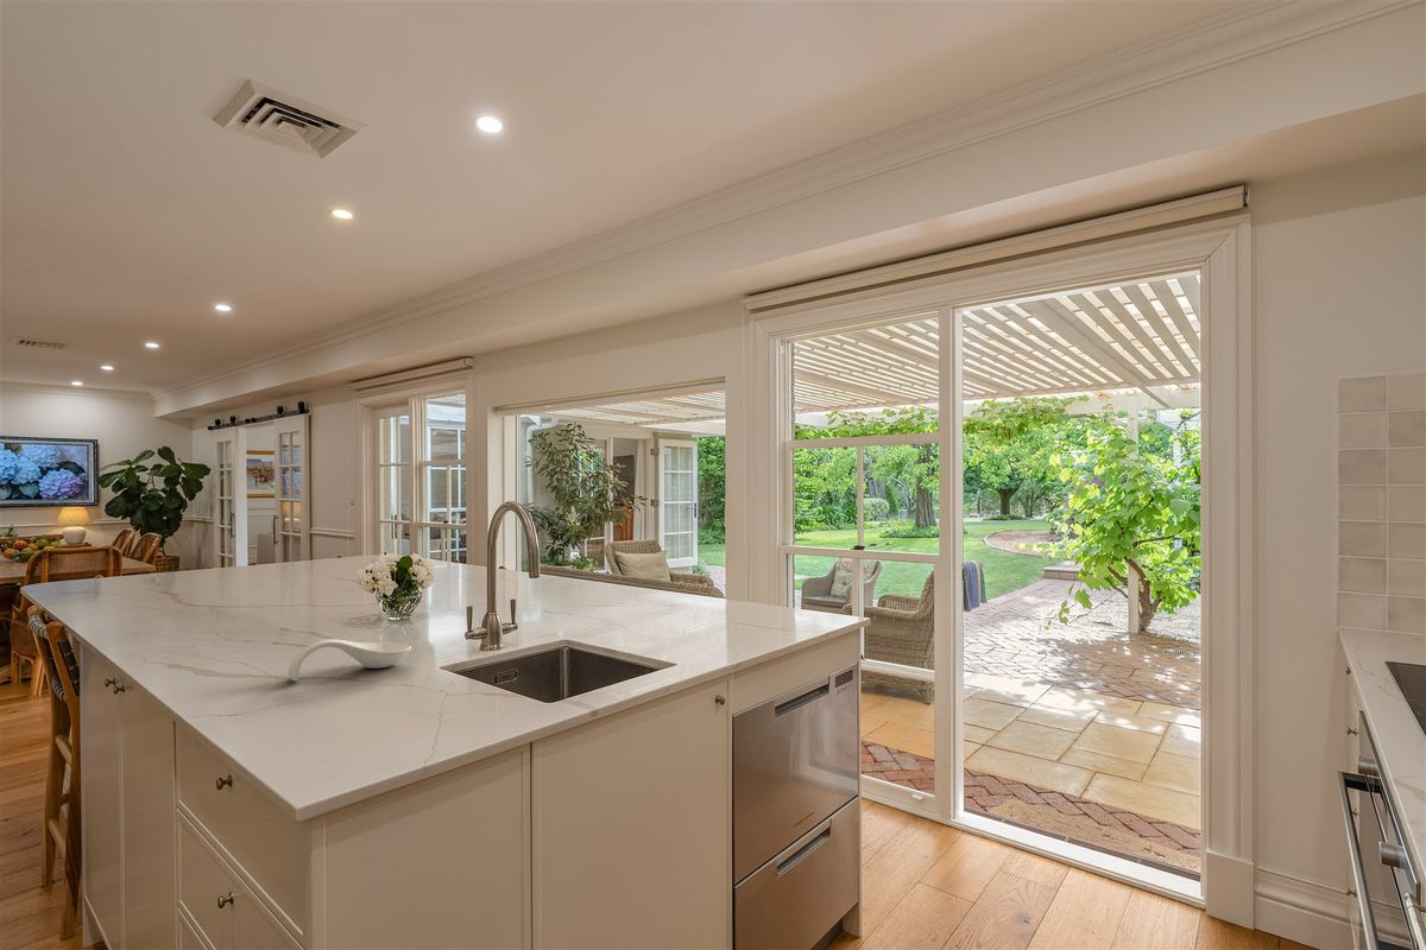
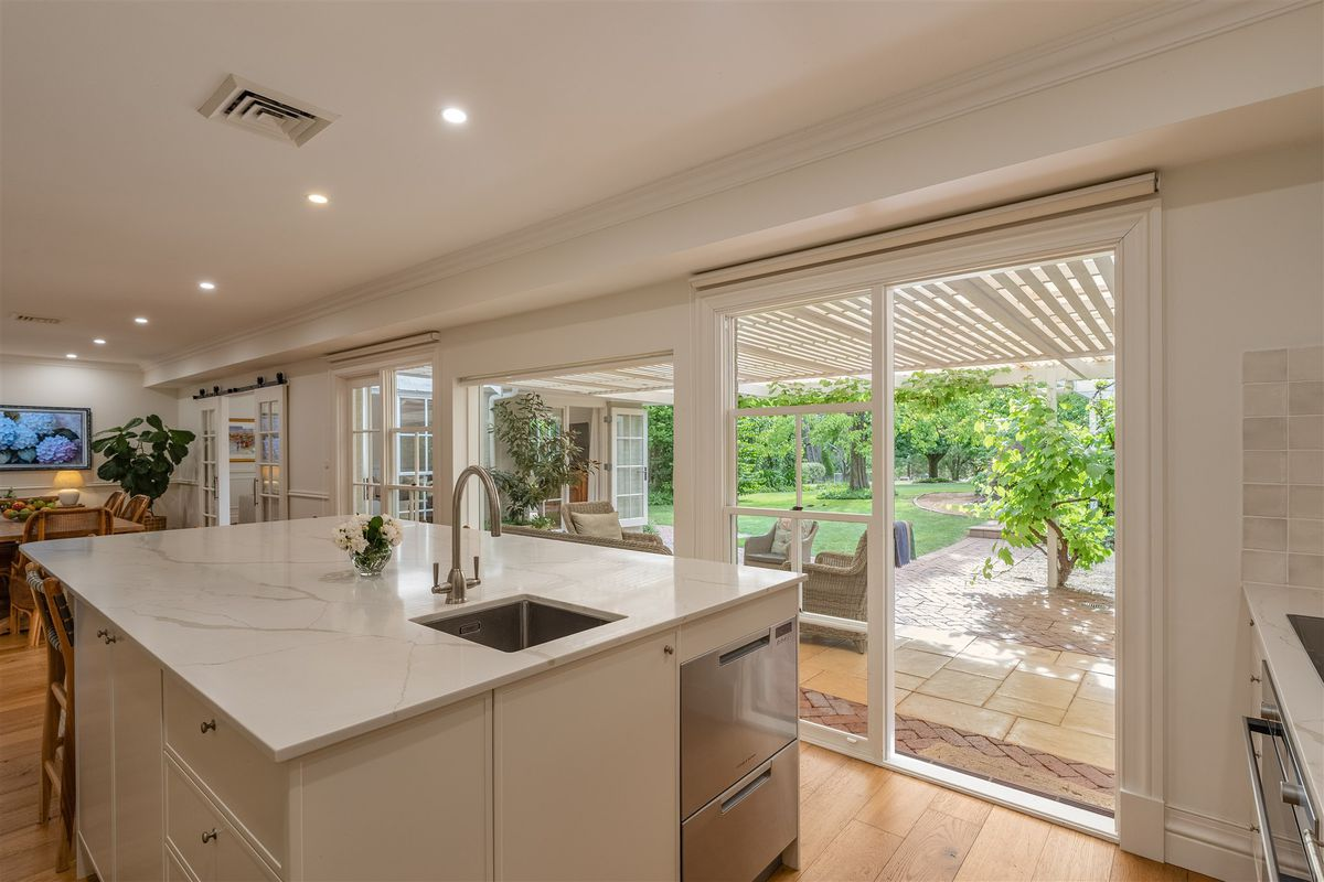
- spoon rest (353, 653)
